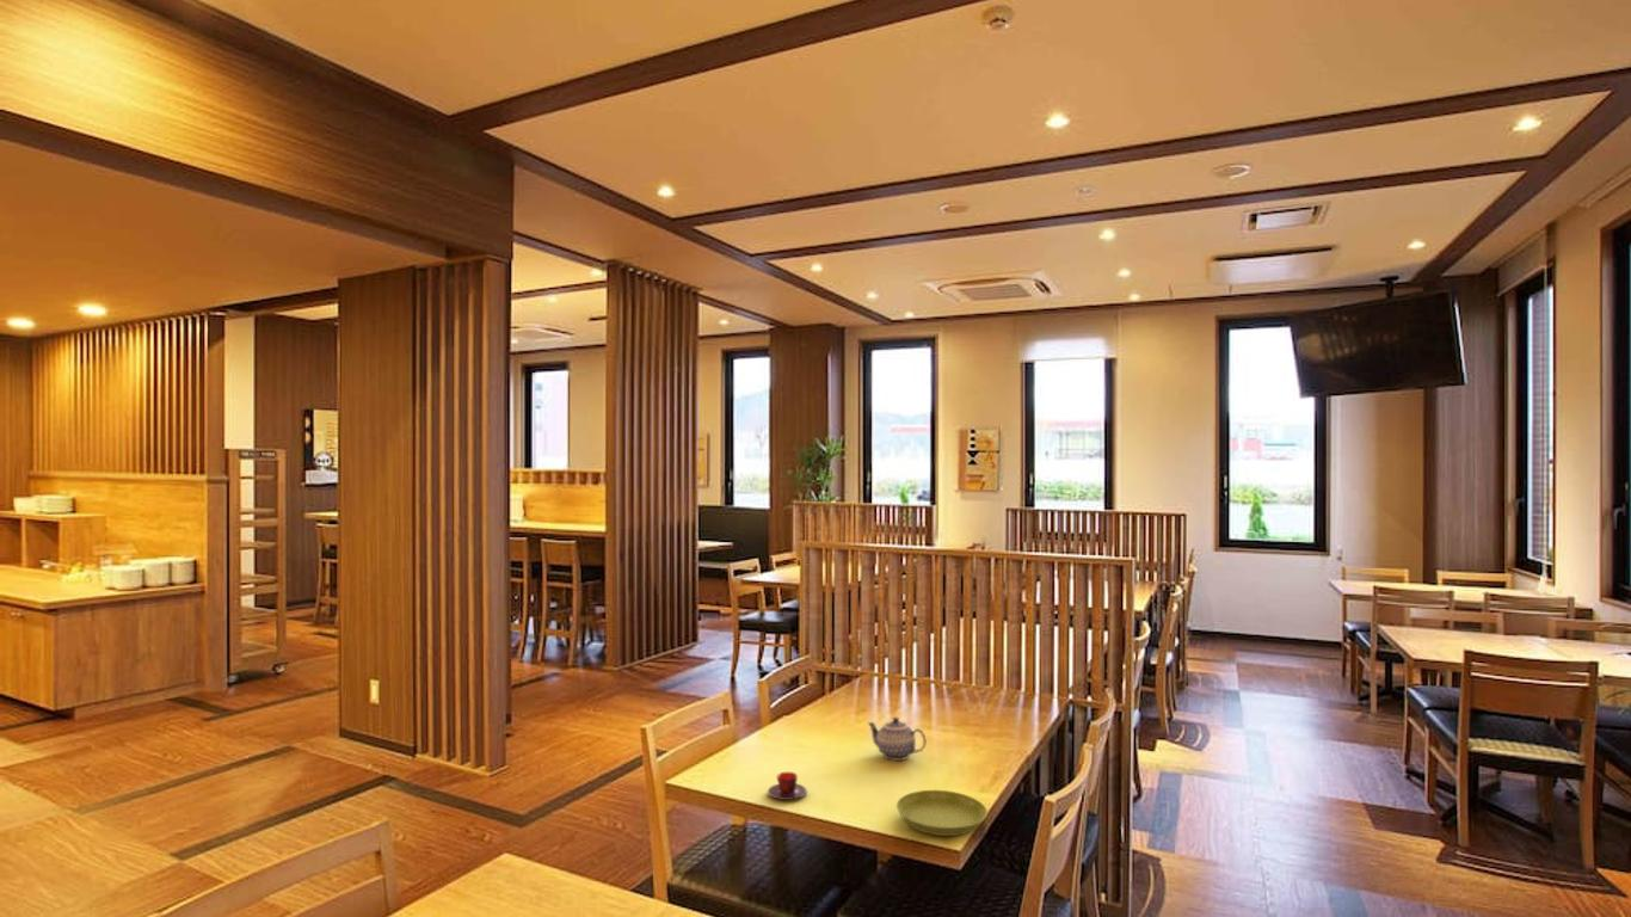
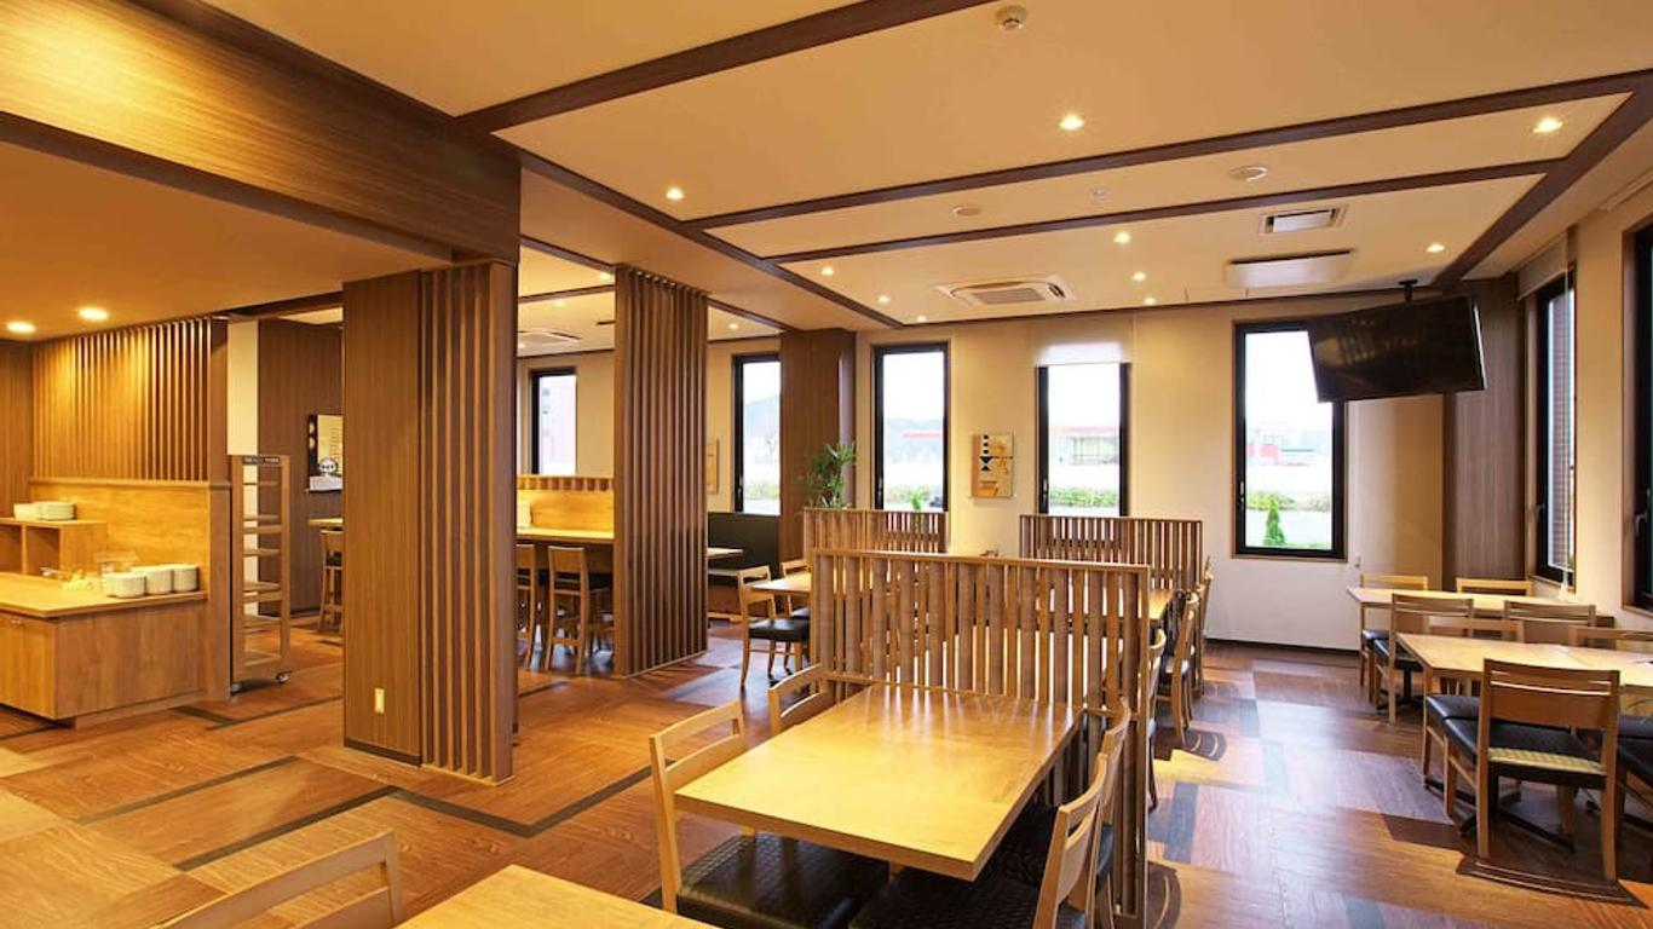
- teapot (895, 737)
- teacup (787, 784)
- saucer (941, 813)
